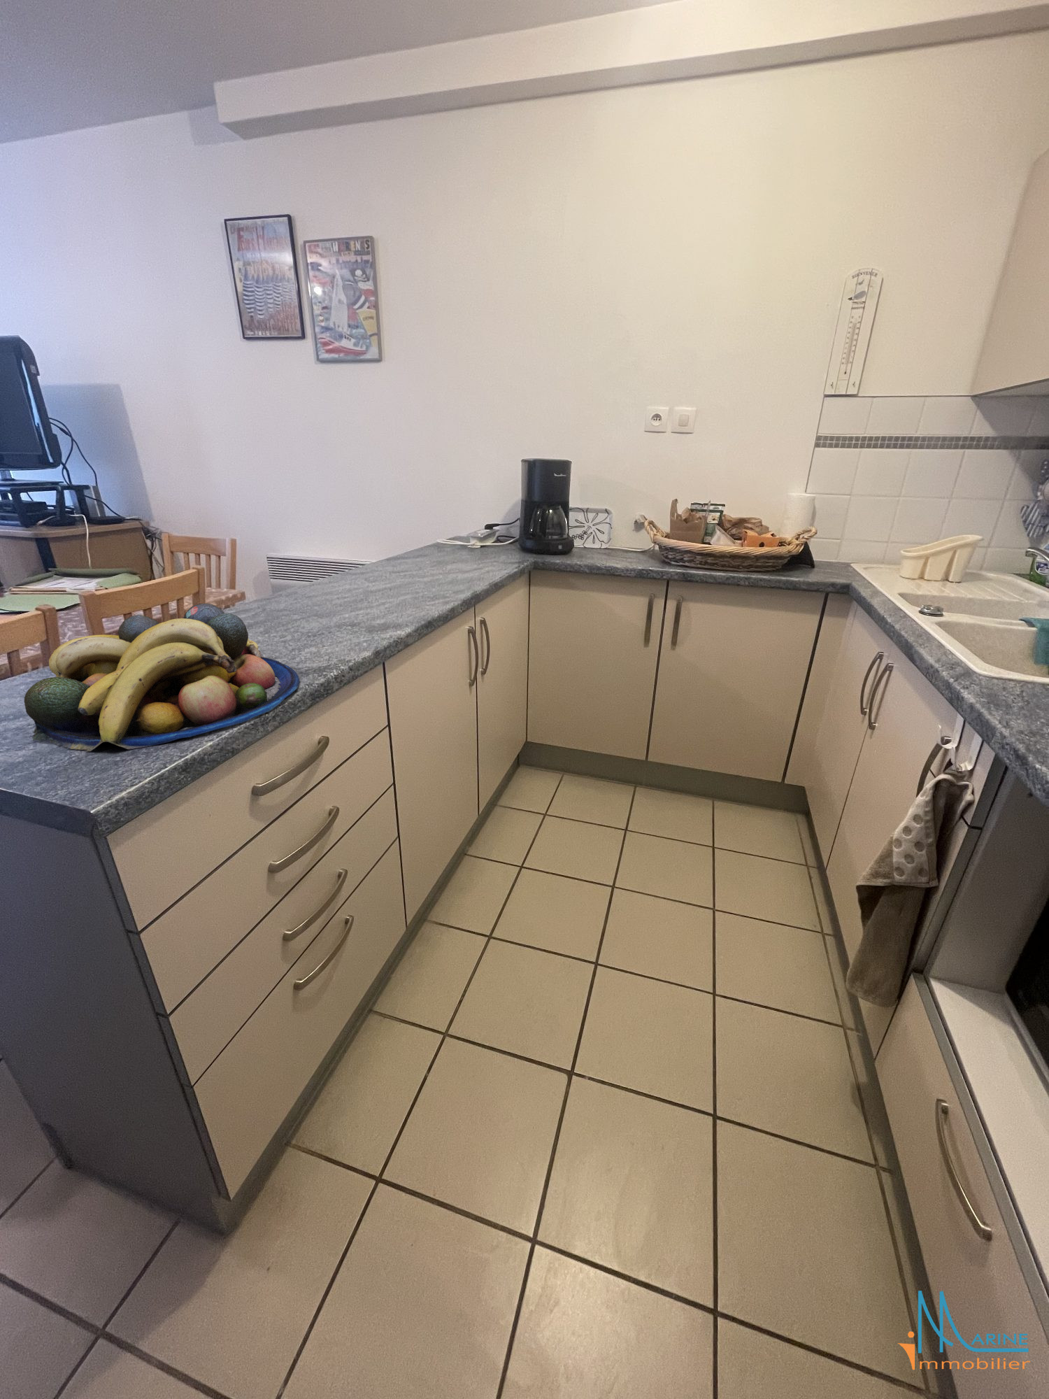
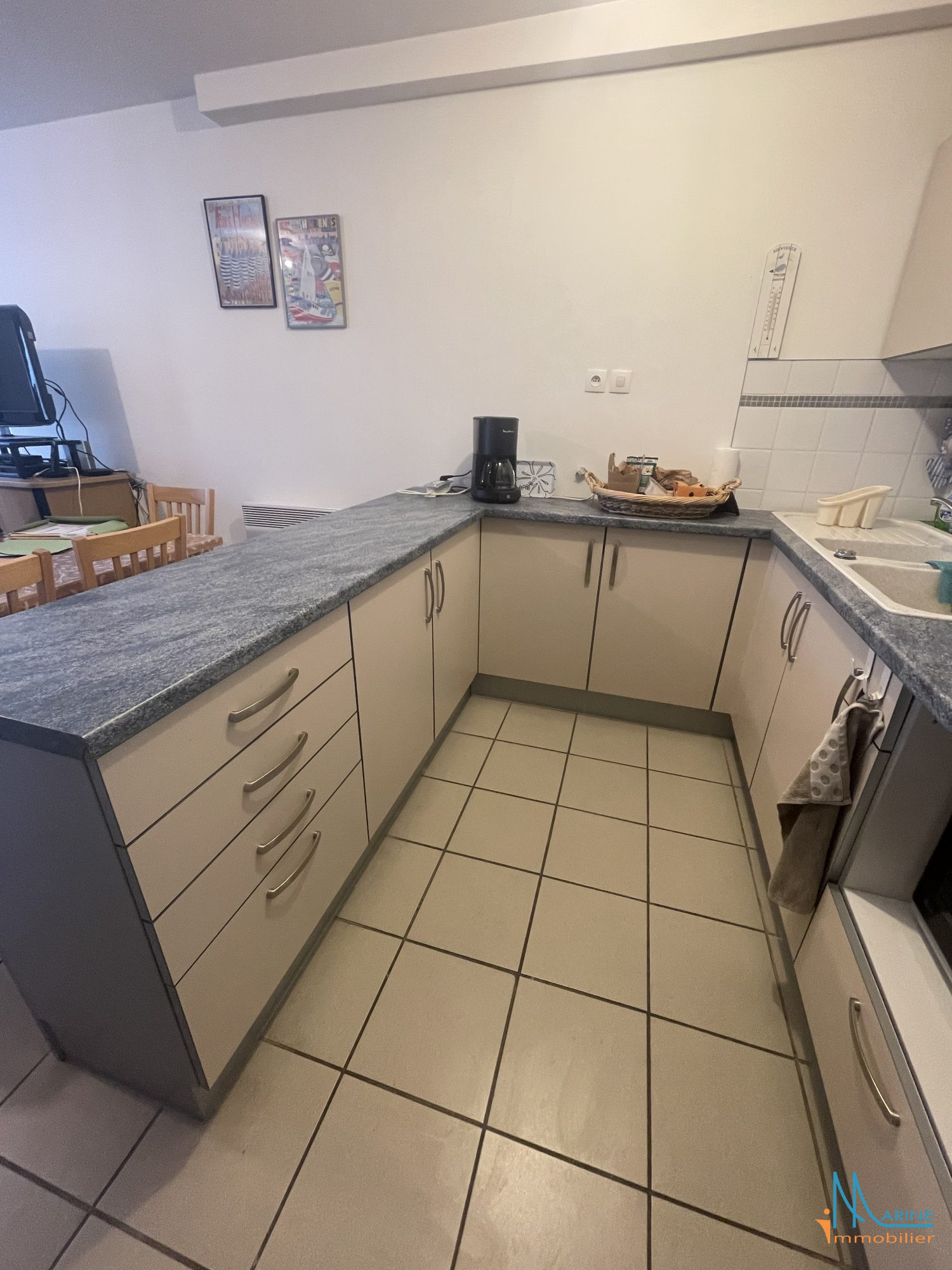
- fruit bowl (171, 658)
